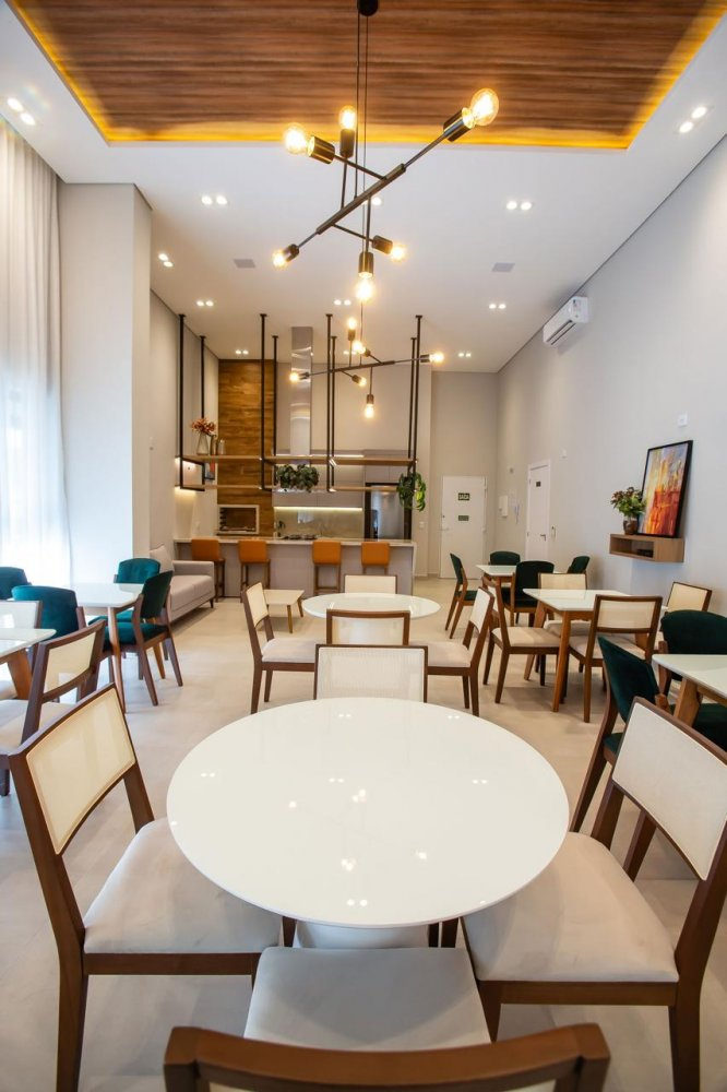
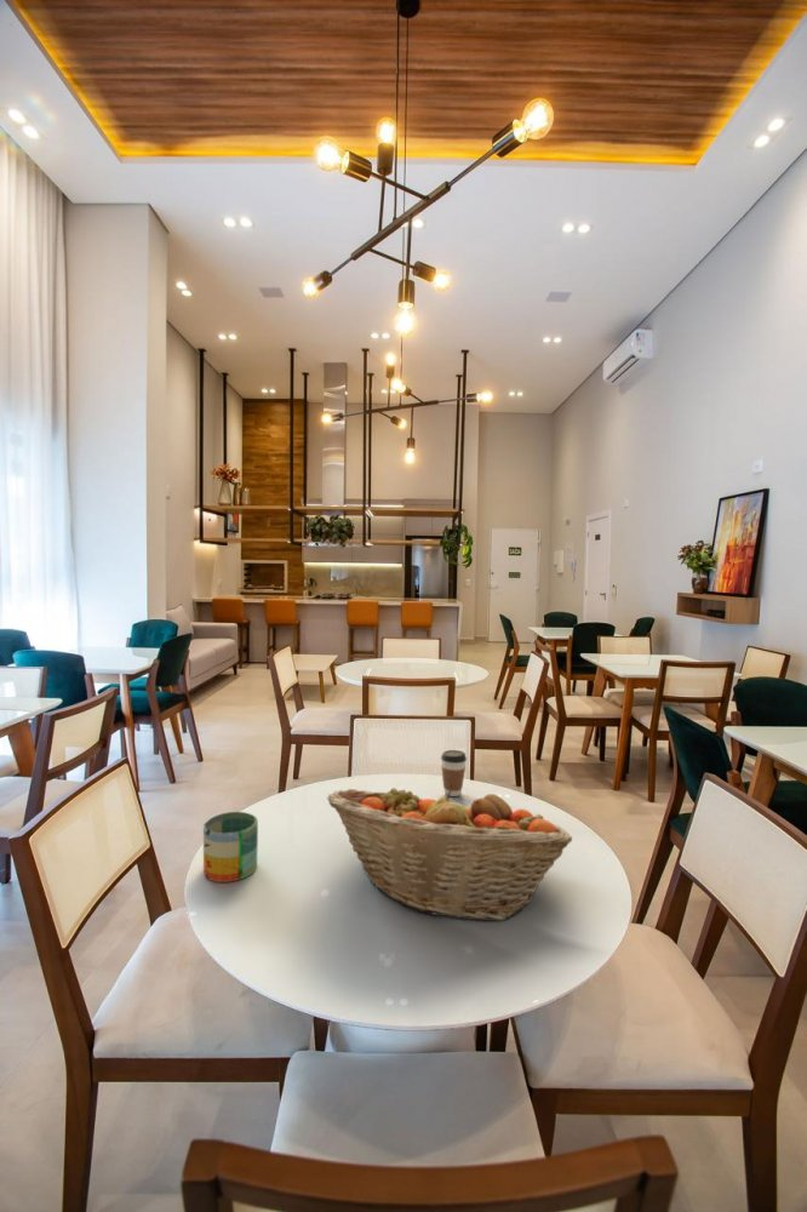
+ mug (229, 841)
+ fruit basket (443, 833)
+ coffee cup (453, 772)
